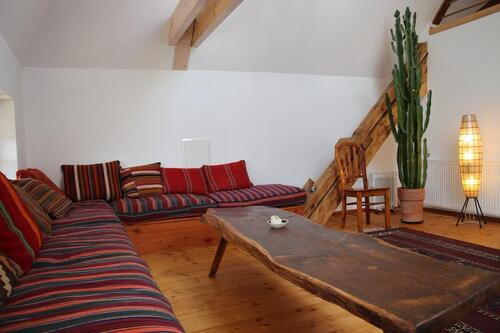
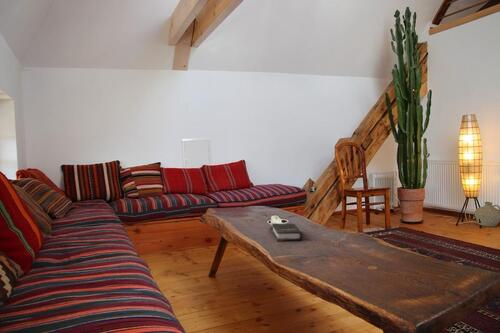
+ hardback book (286, 231)
+ ceramic jug (488, 213)
